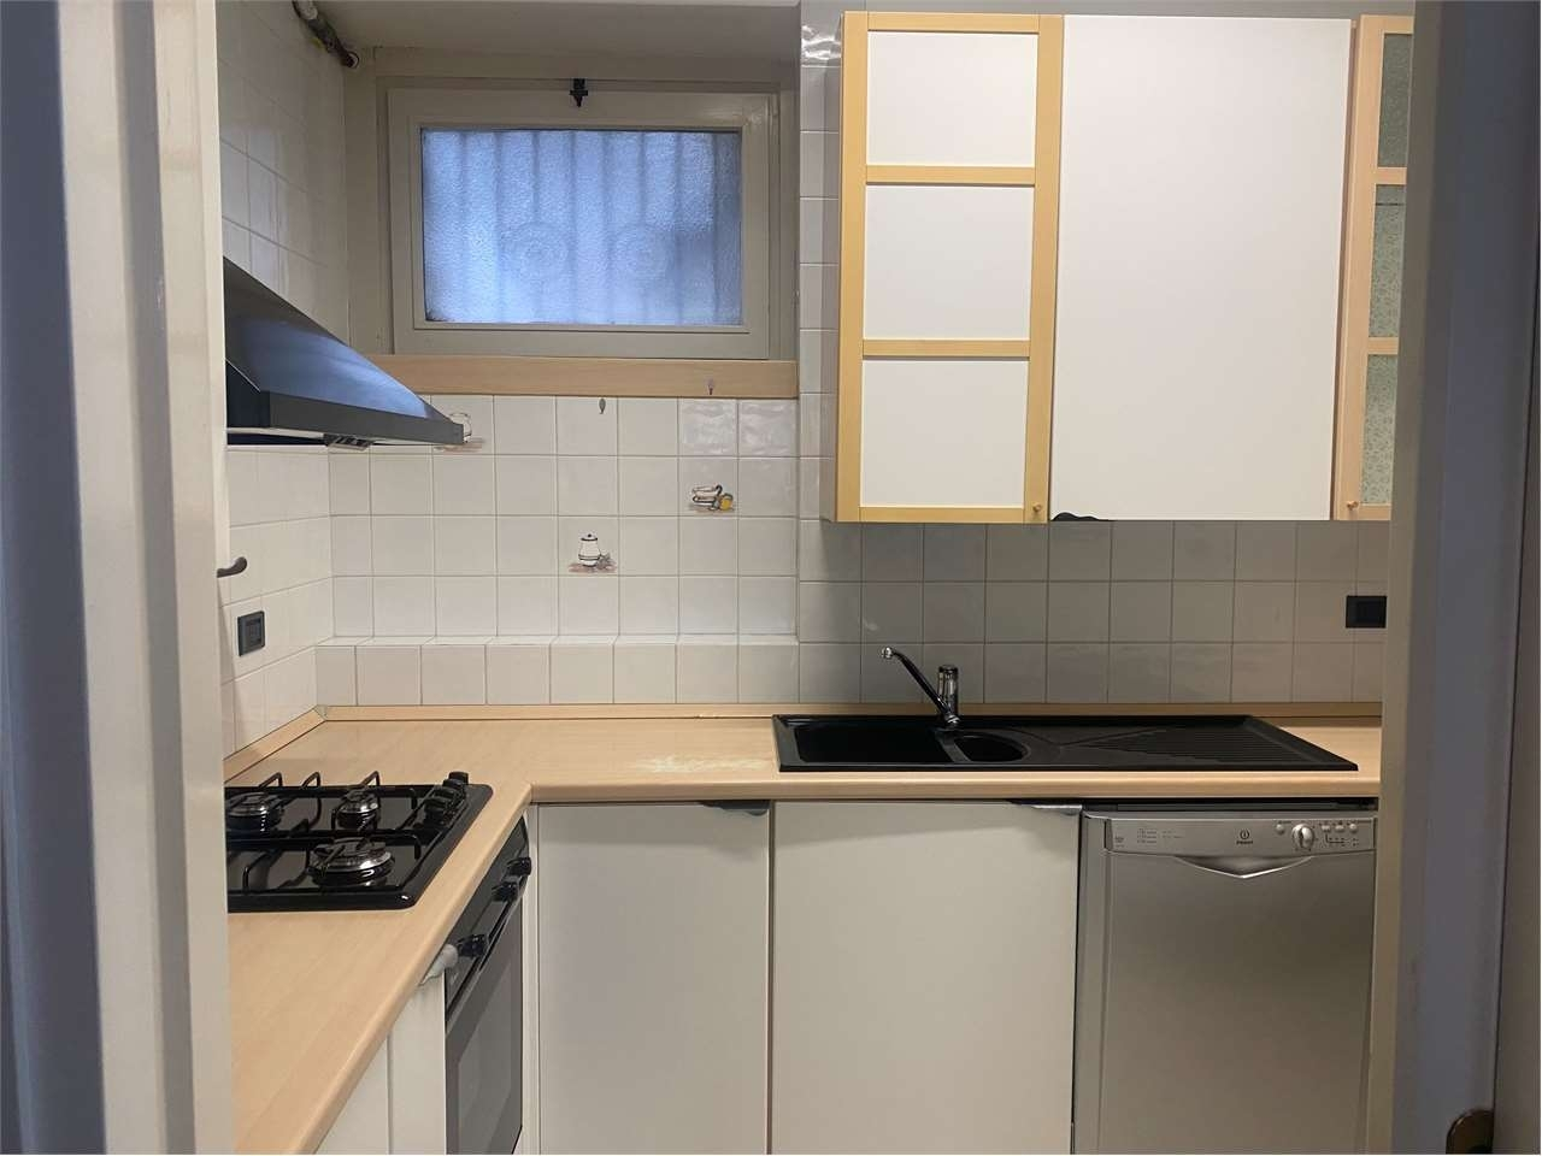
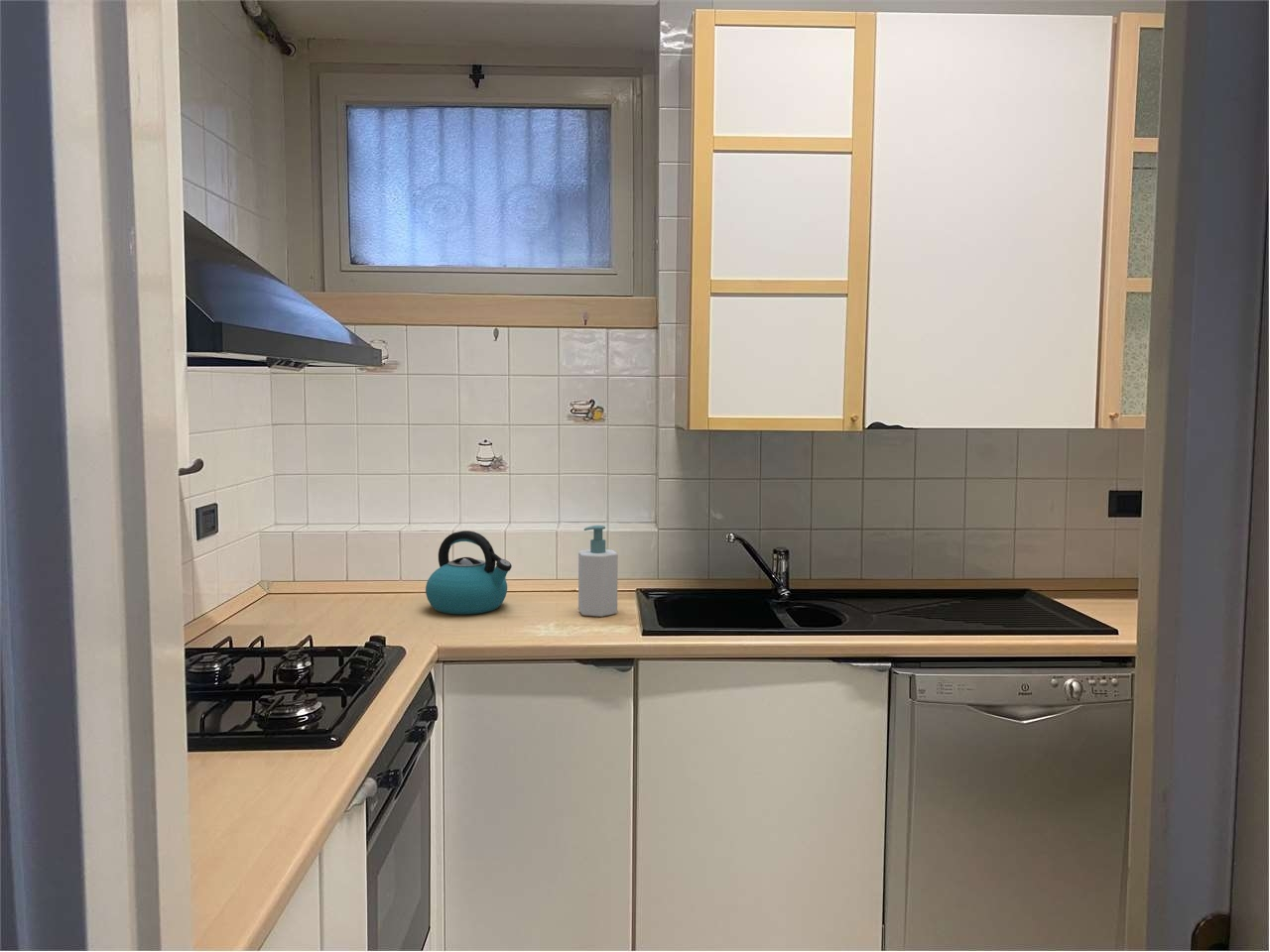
+ soap bottle (597, 569)
+ kettle (471, 569)
